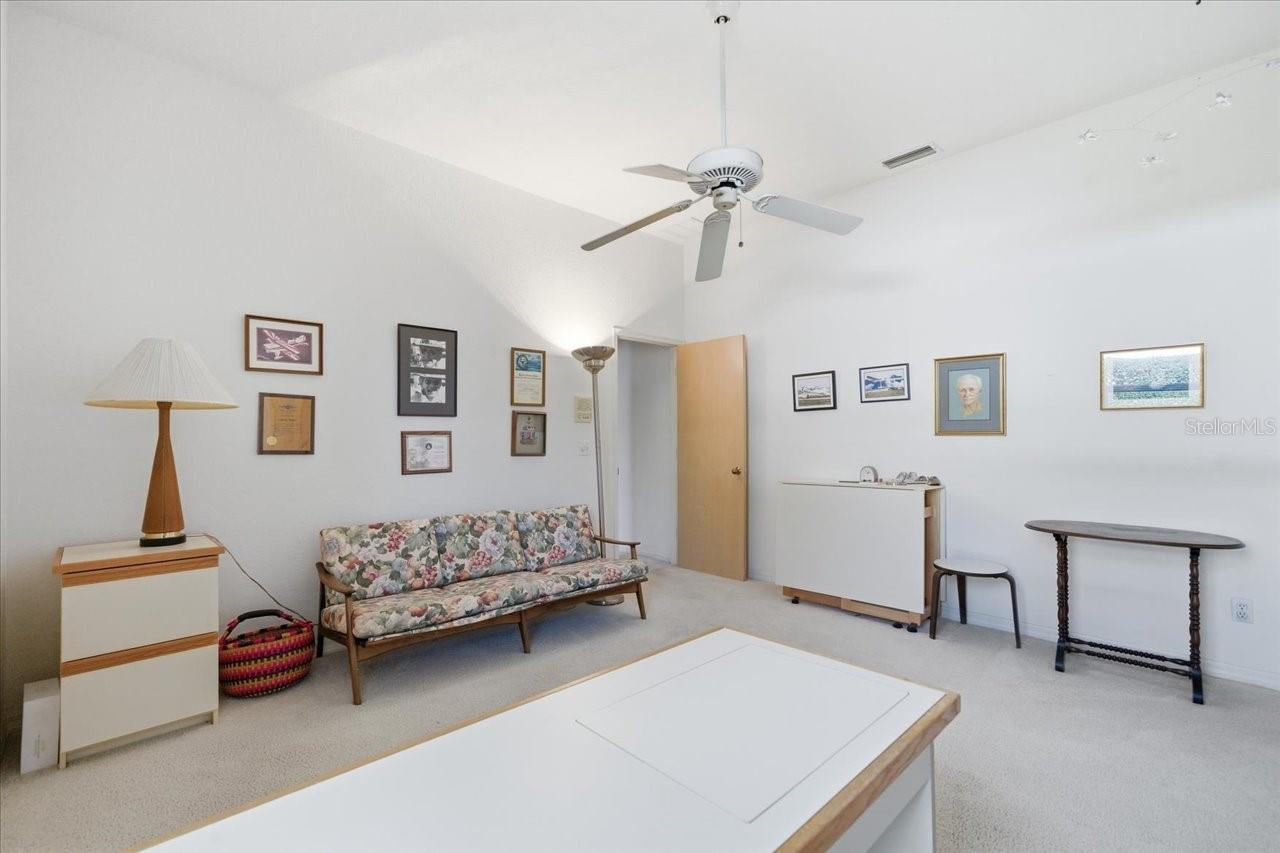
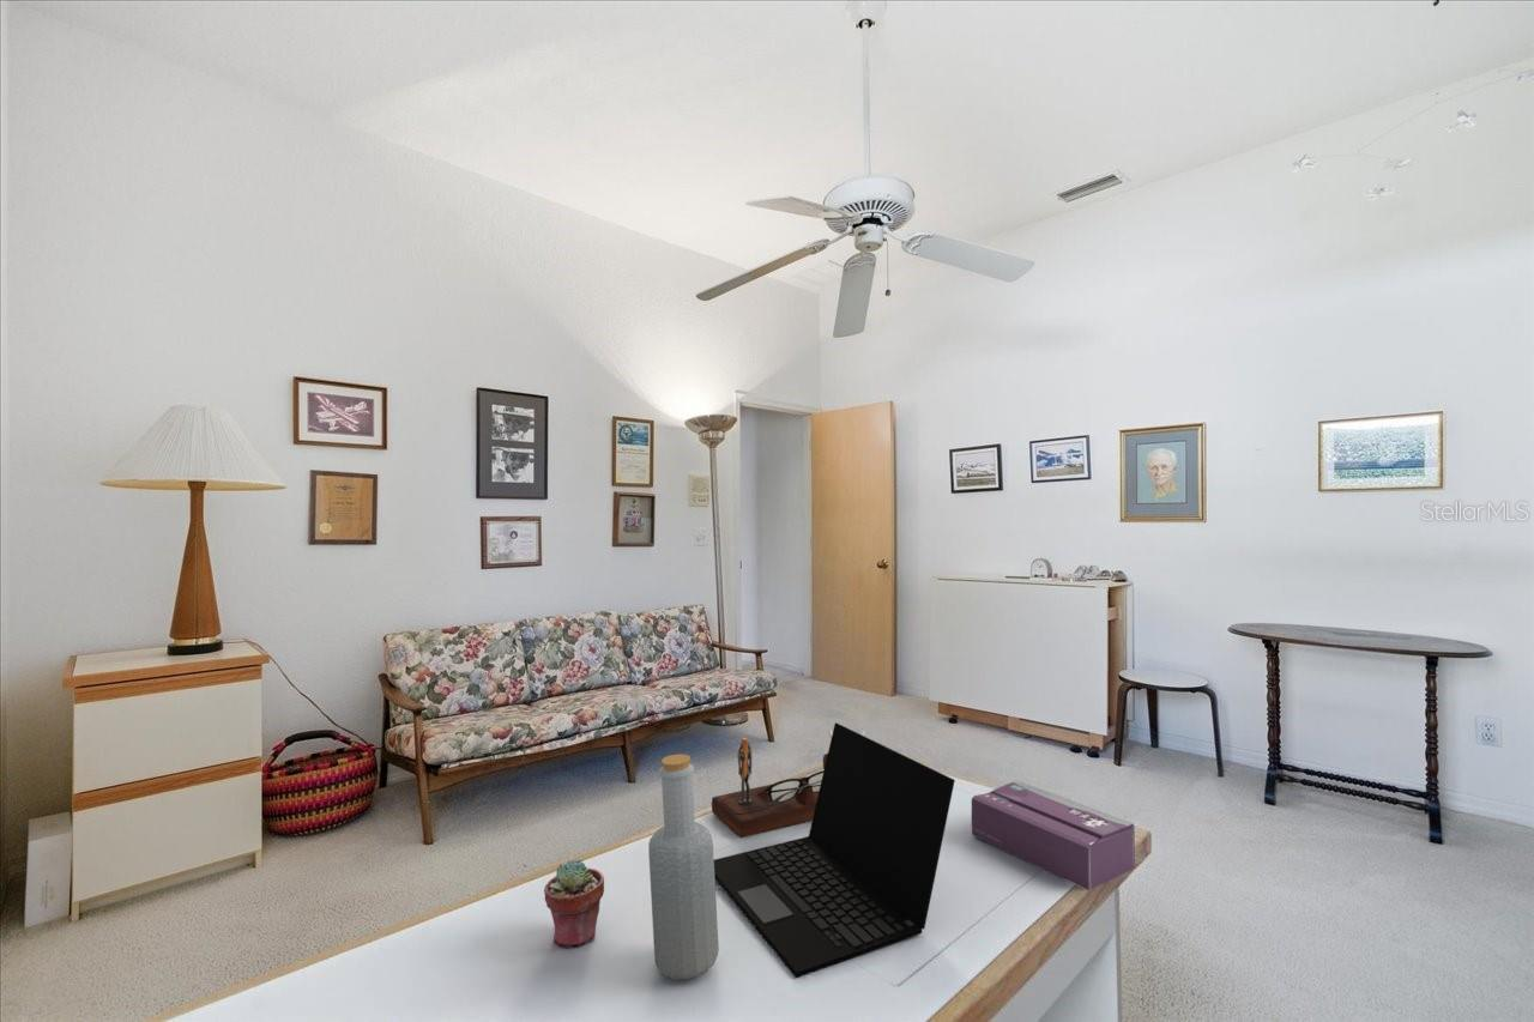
+ potted succulent (574, 897)
+ tissue box (1049, 829)
+ desk organizer (804, 776)
+ laptop (821, 827)
+ bottle (683, 861)
